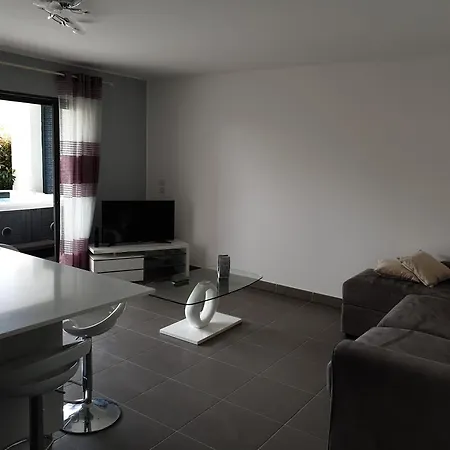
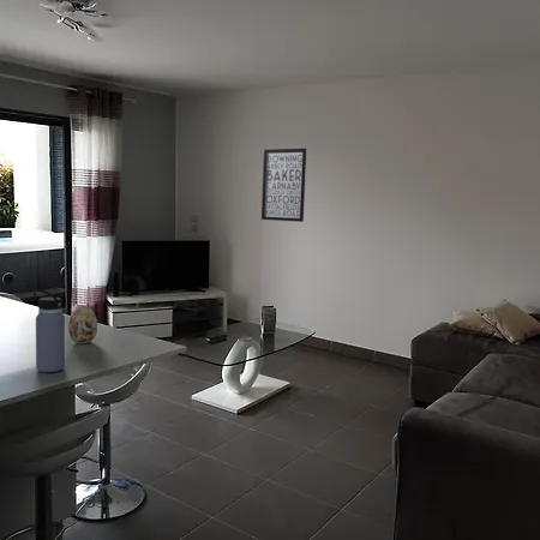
+ wall art (283, 185)
+ water bottle (49, 329)
+ decorative egg (83, 323)
